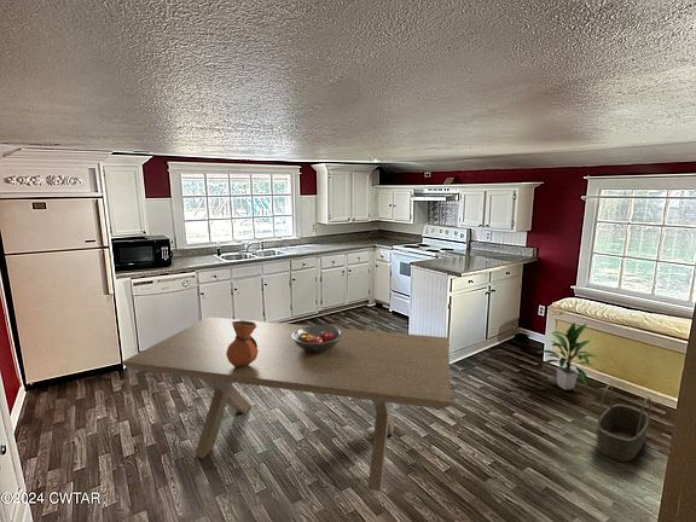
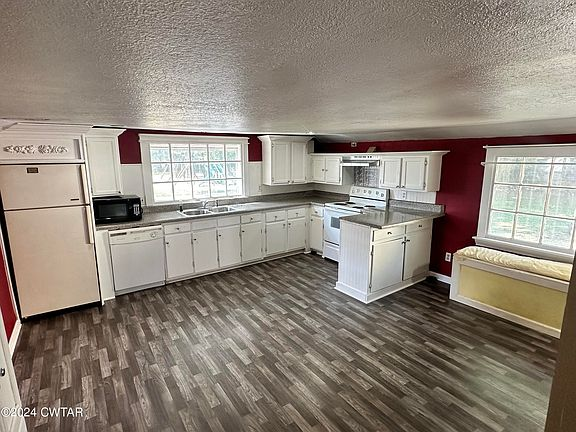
- indoor plant (569, 356)
- vase (242, 342)
- fruit bowl (317, 338)
- dining table (300, 390)
- basket (624, 417)
